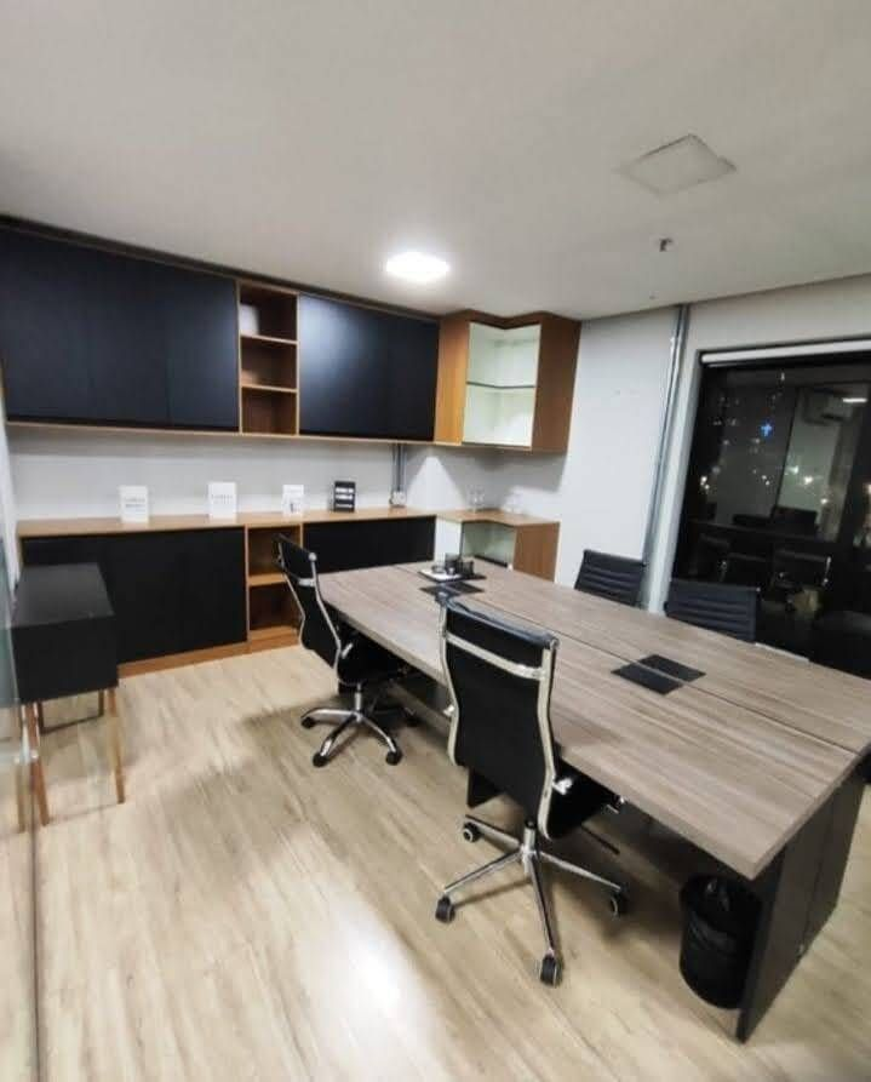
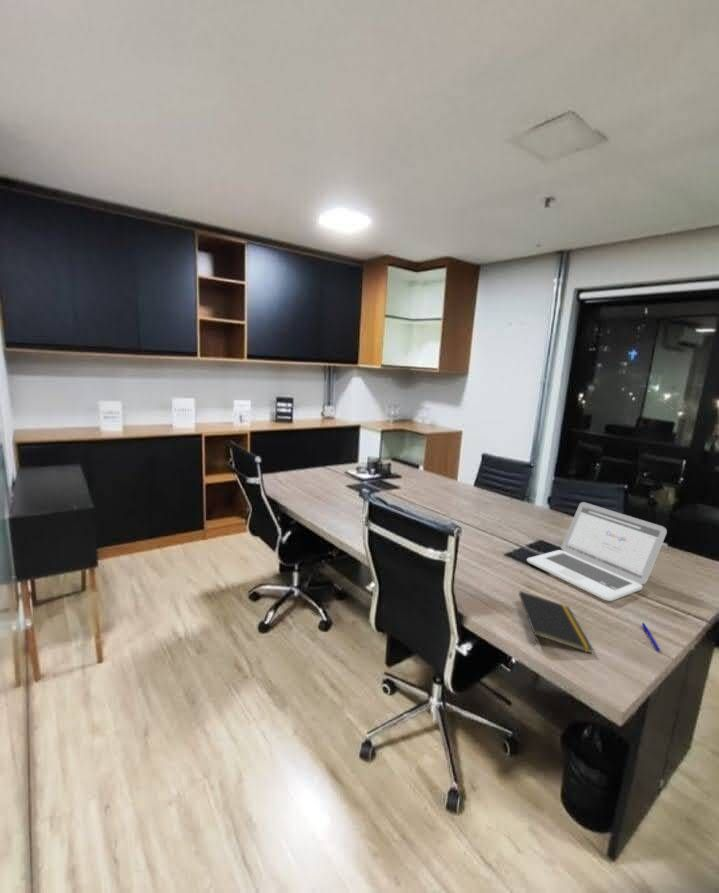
+ laptop (593, 546)
+ notepad (552, 619)
+ pen (650, 637)
